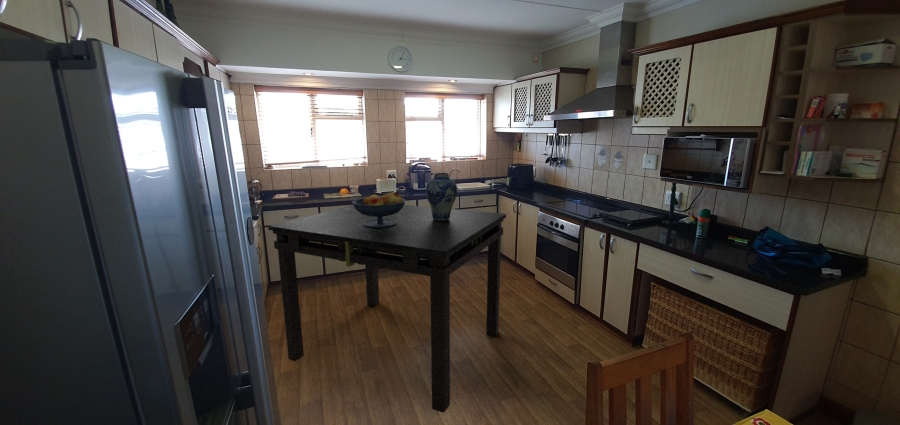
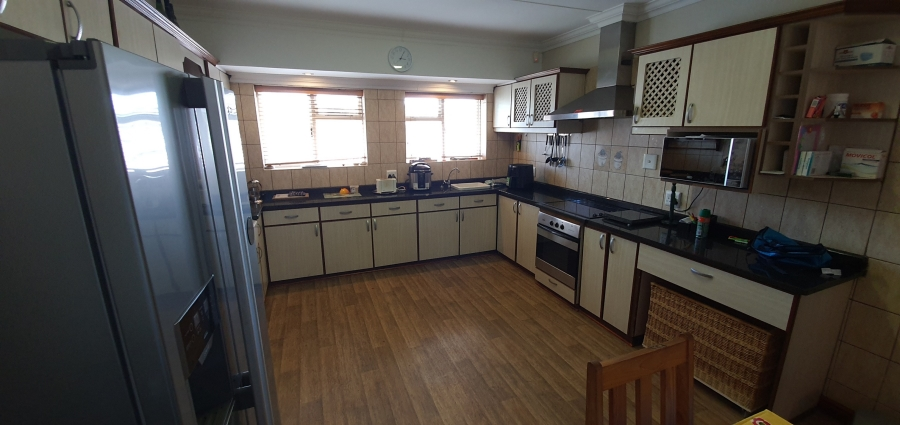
- vase (441, 196)
- dining table (397, 270)
- fruit bowl (379, 208)
